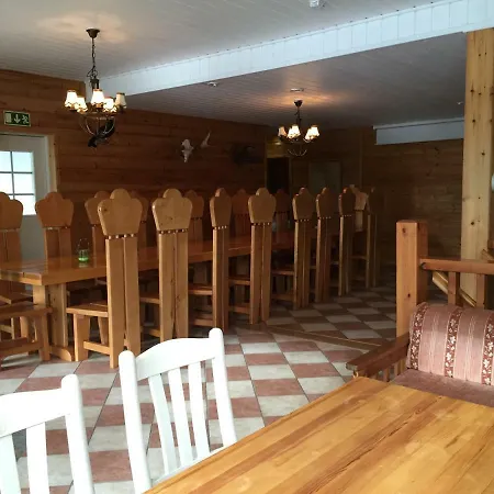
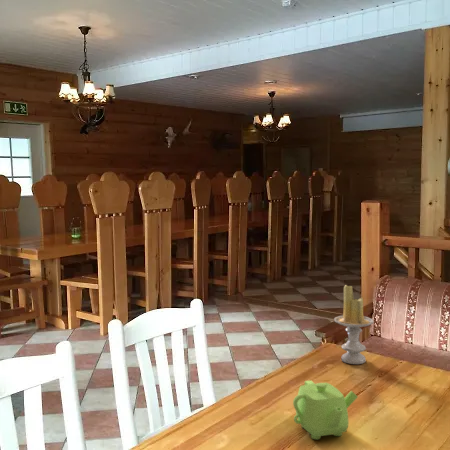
+ candle (353, 322)
+ teapot (326, 407)
